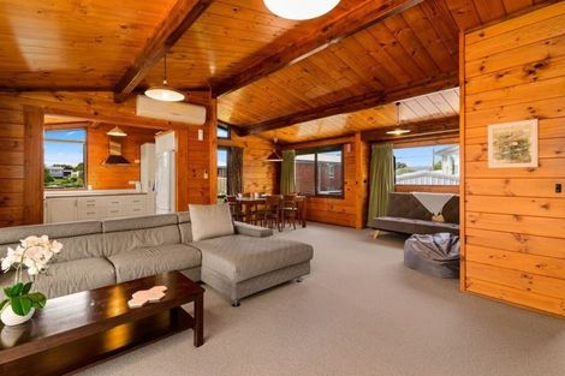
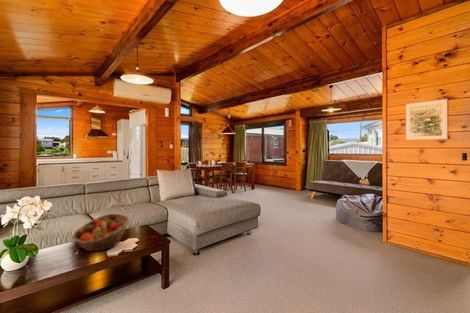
+ fruit basket (102, 231)
